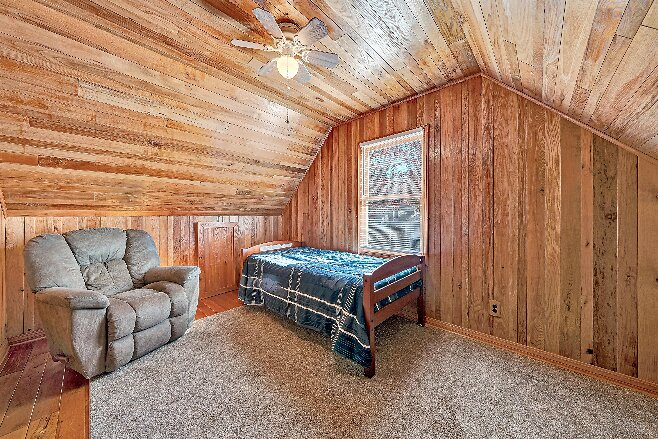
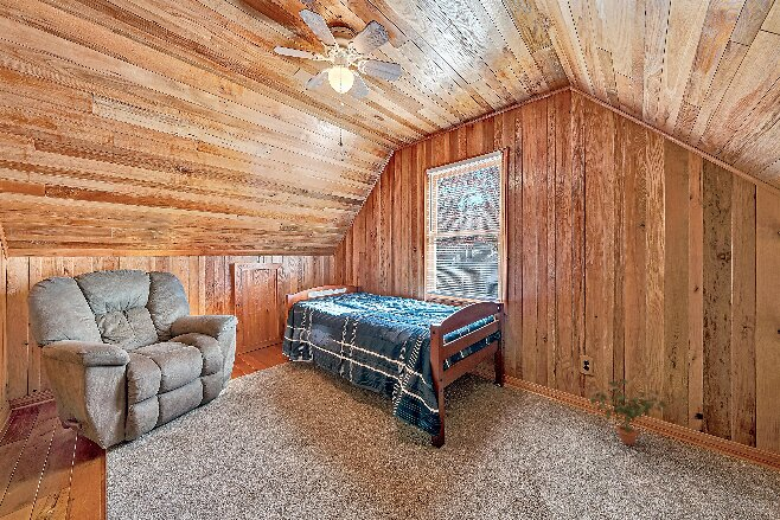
+ potted plant (626, 411)
